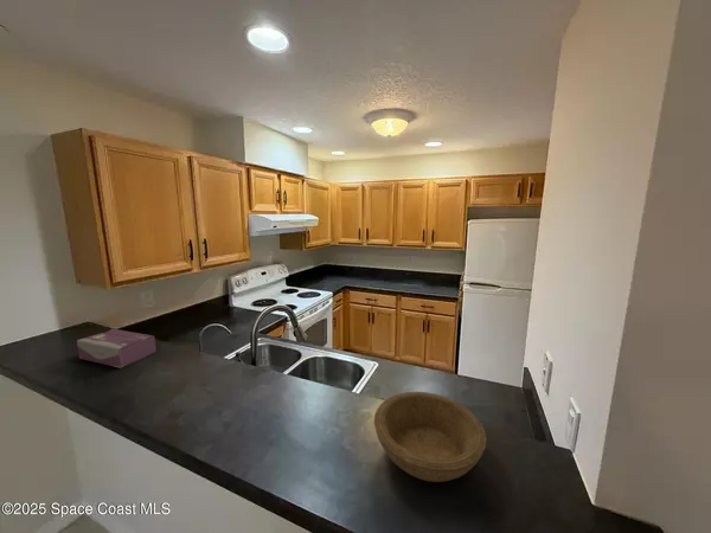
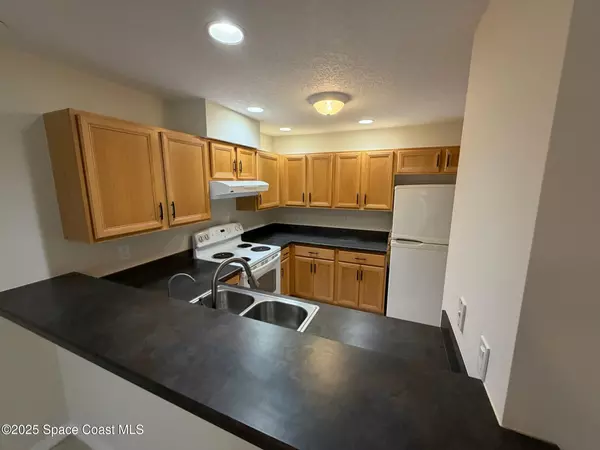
- bowl (427, 437)
- tissue box (117, 346)
